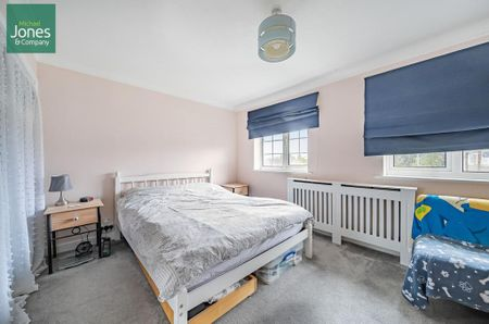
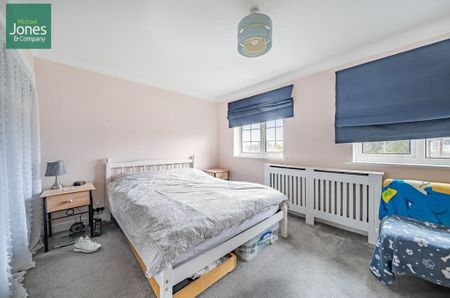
+ sneaker (87, 242)
